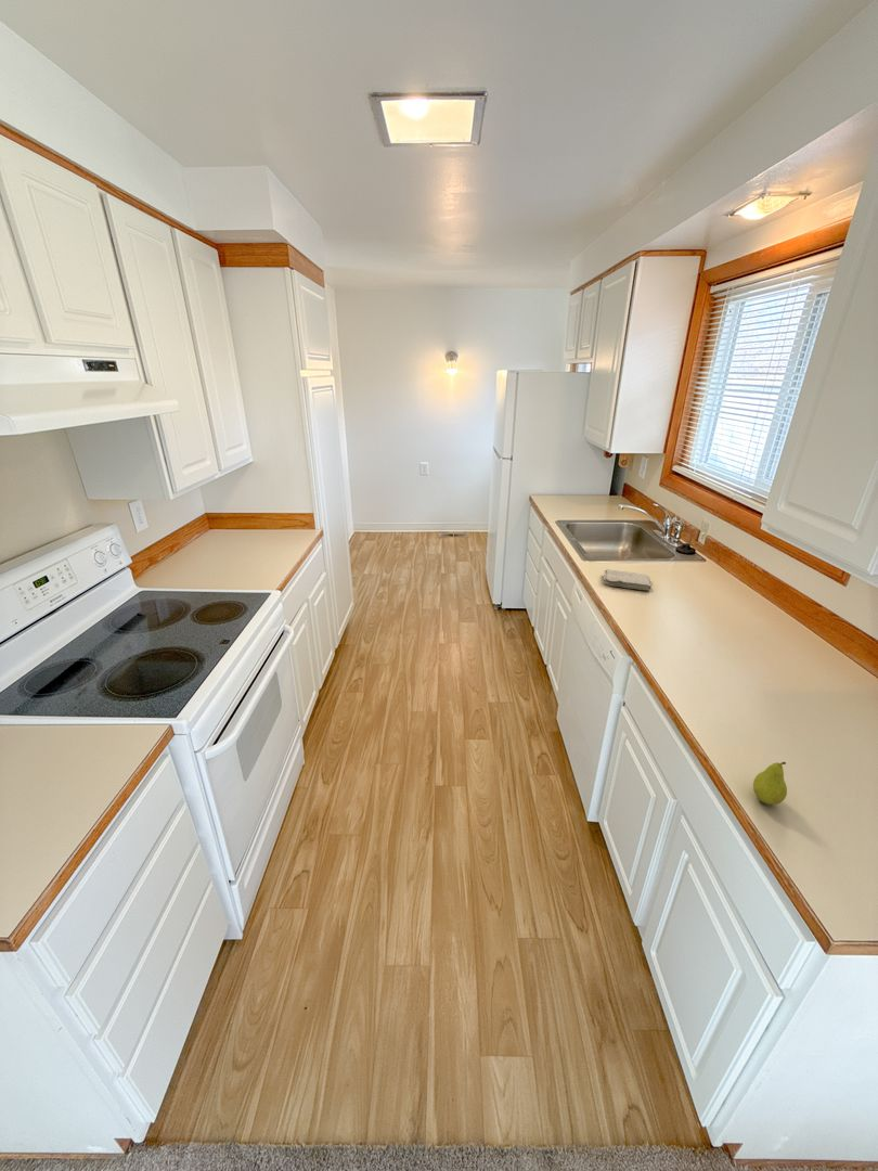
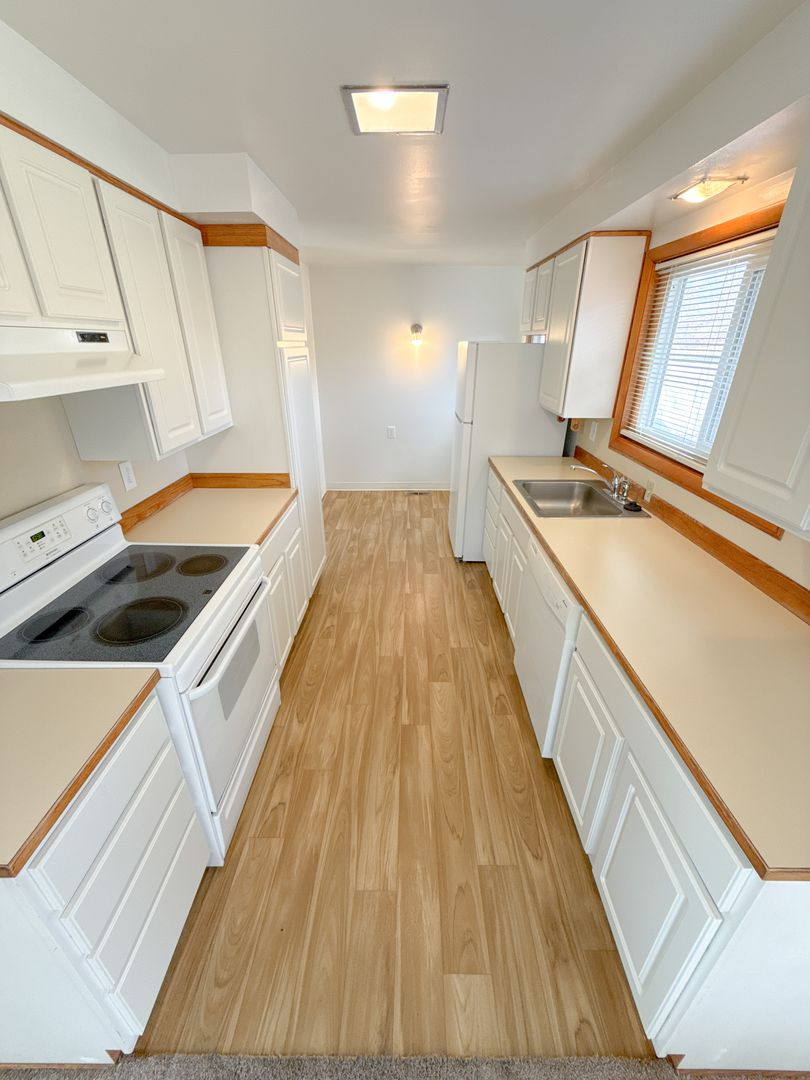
- washcloth (627, 579)
- fruit (773, 777)
